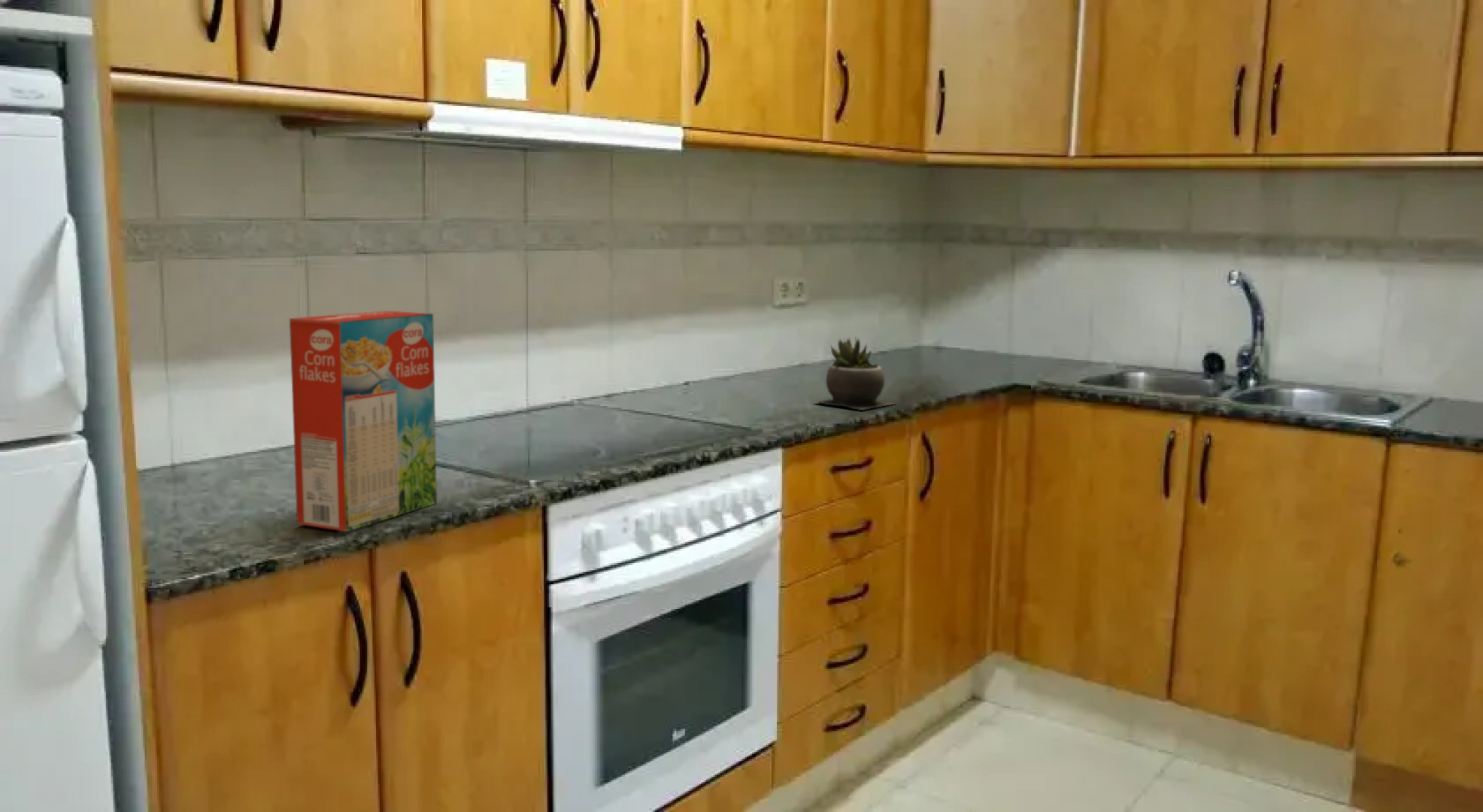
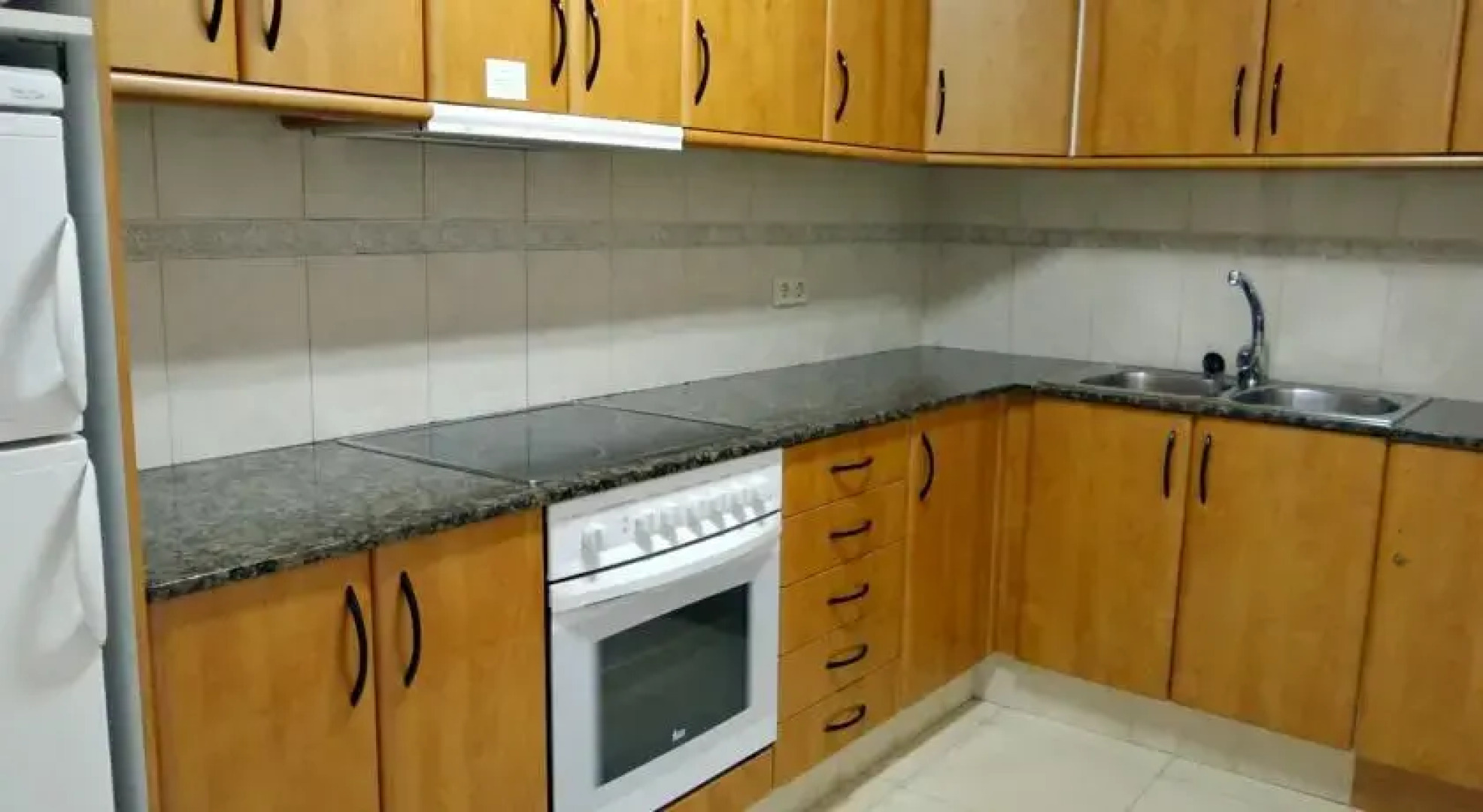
- succulent plant (856, 370)
- cereal box (366, 416)
